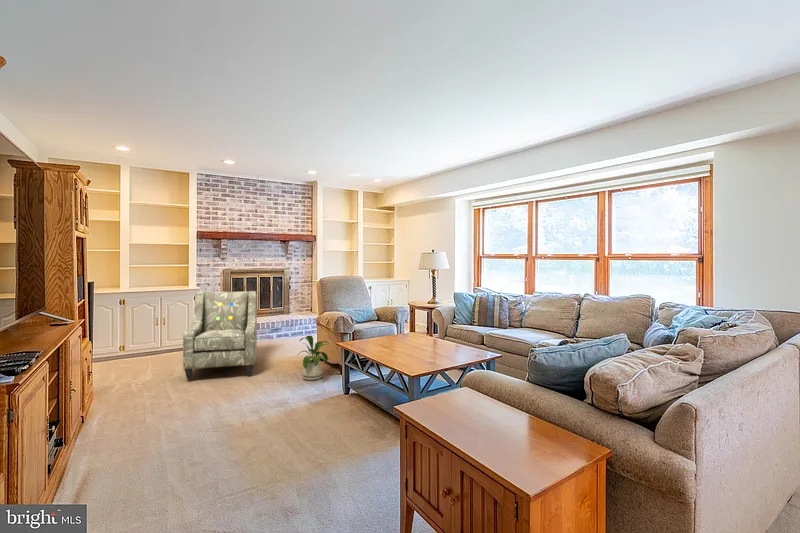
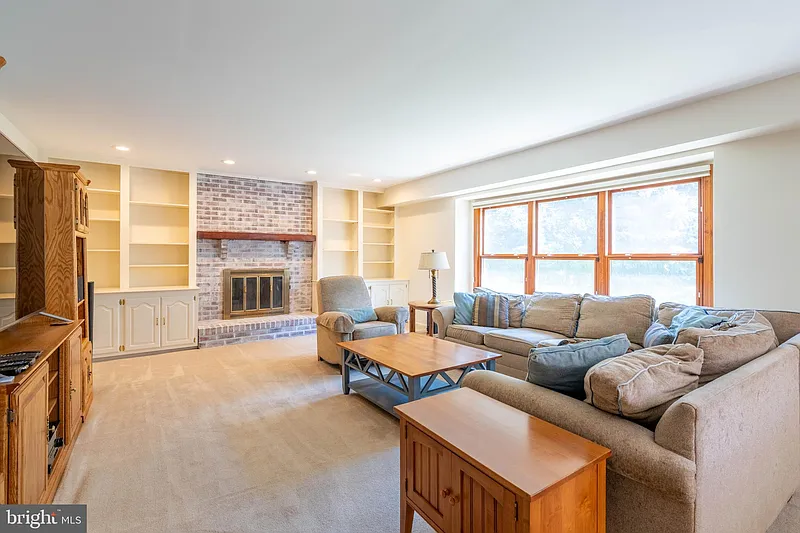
- house plant (316, 354)
- armchair (223, 331)
